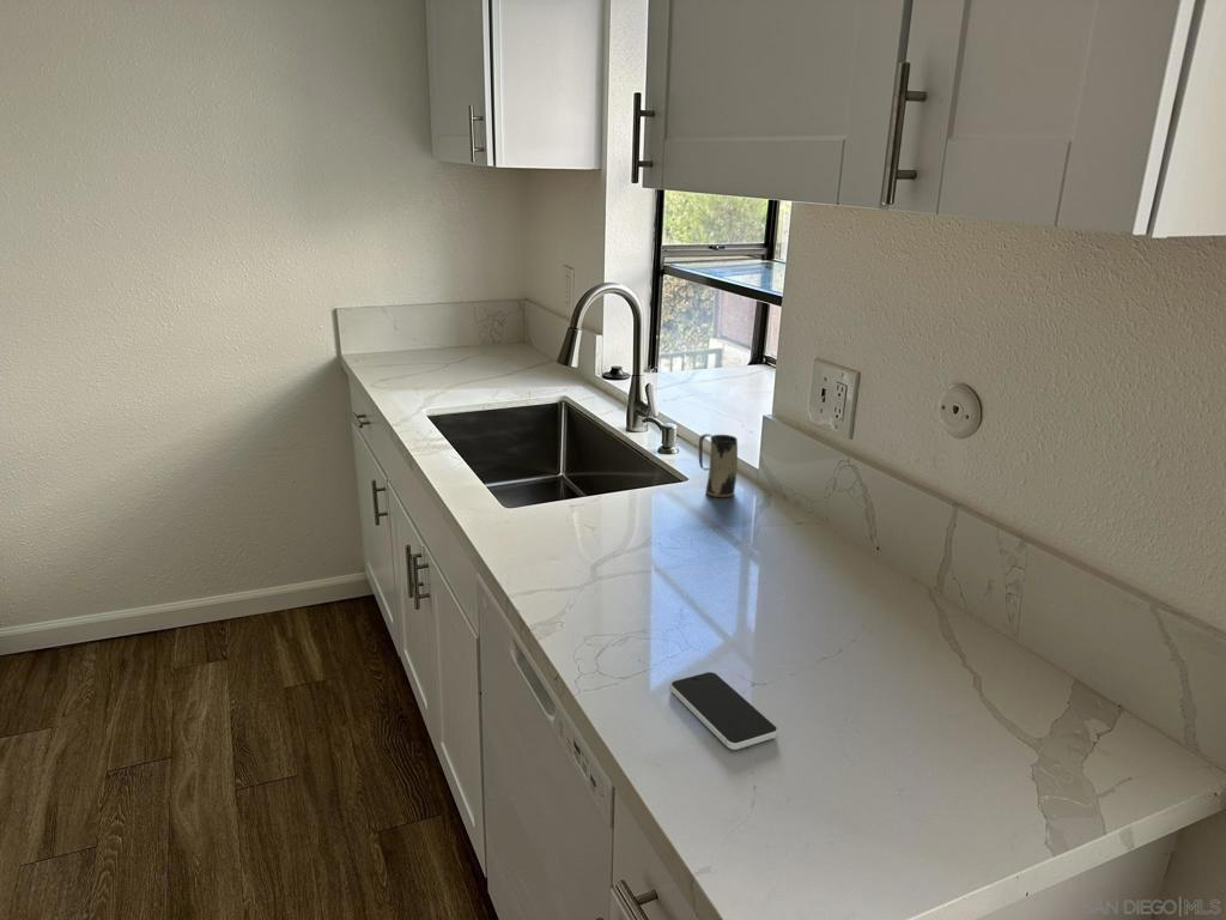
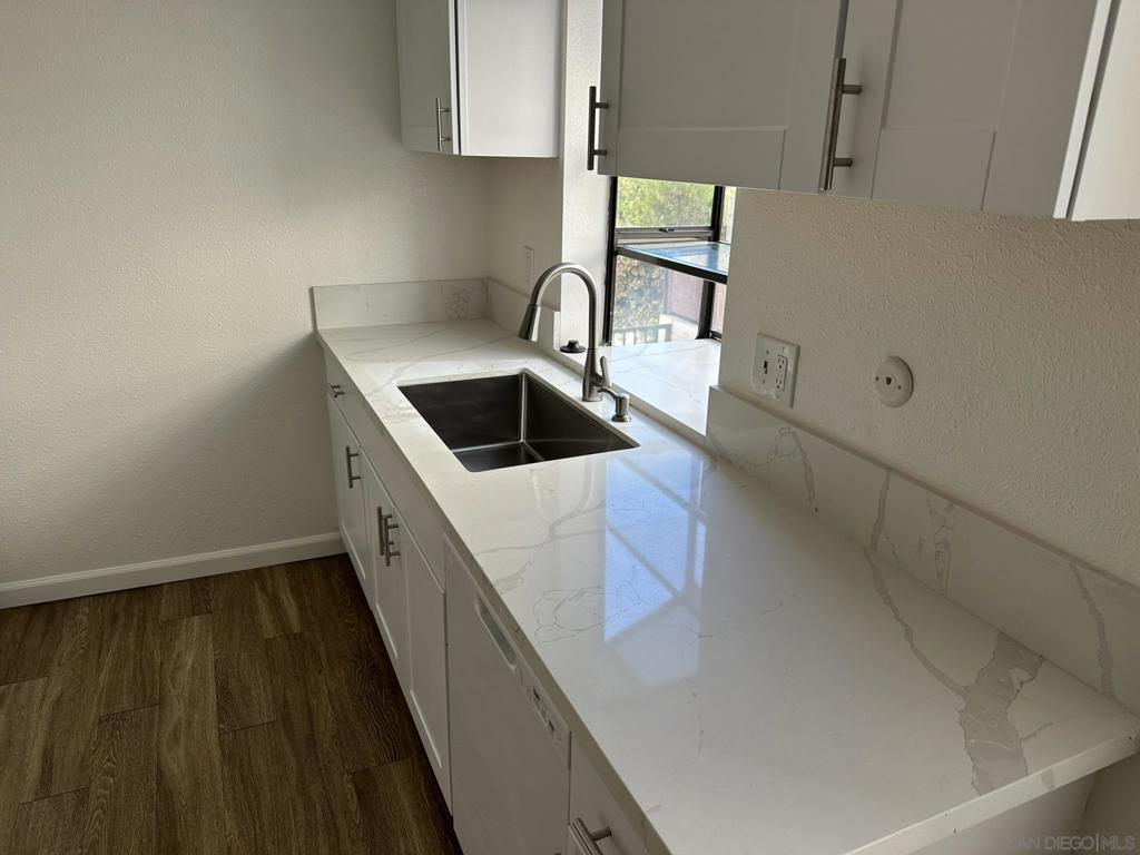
- mug (717, 464)
- smartphone (721, 708)
